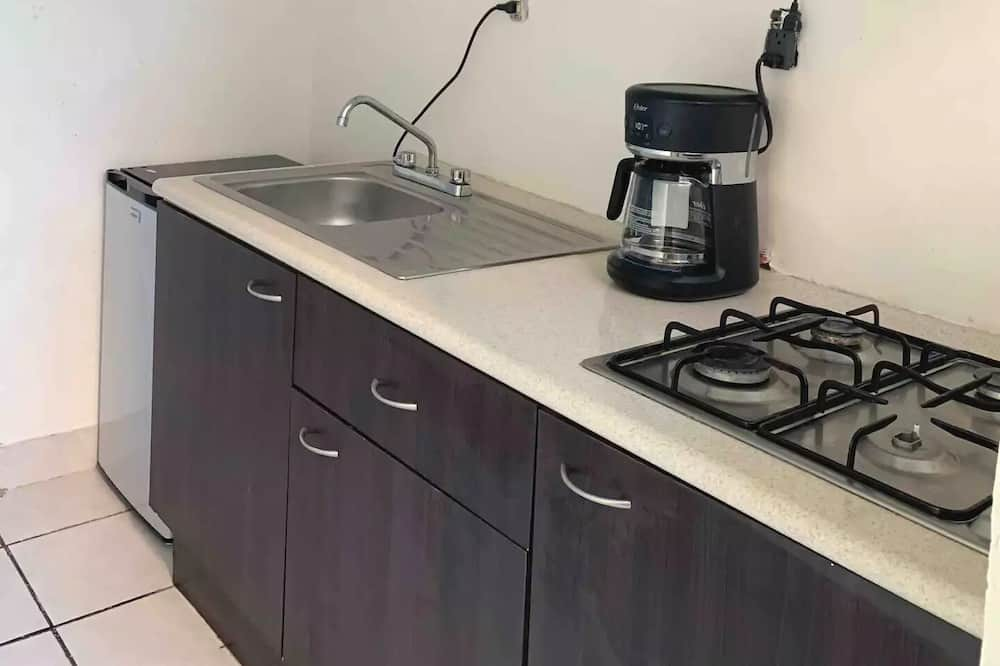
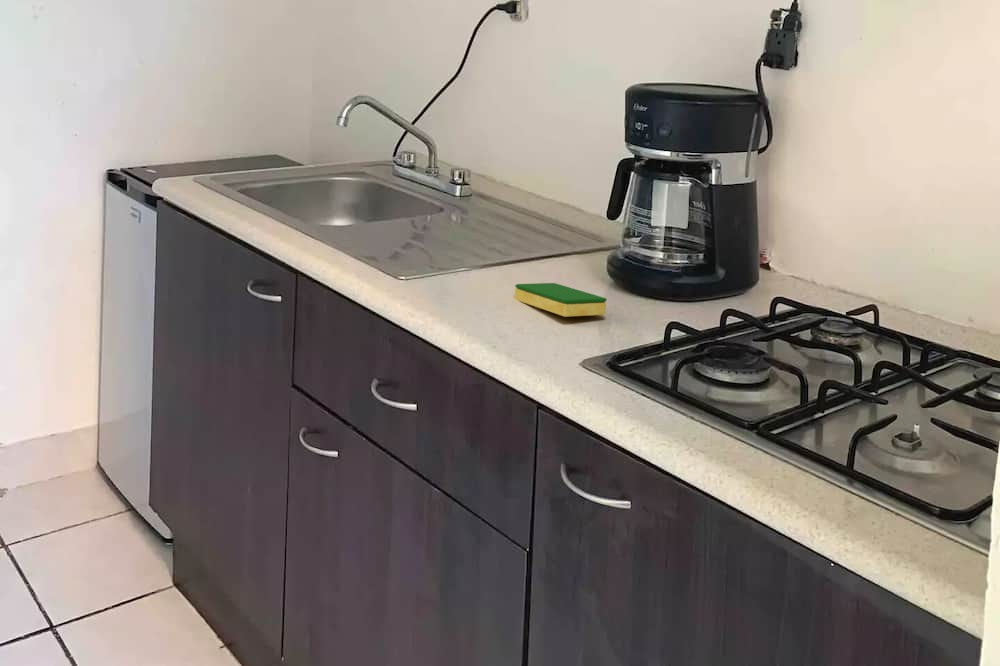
+ dish sponge (559, 299)
